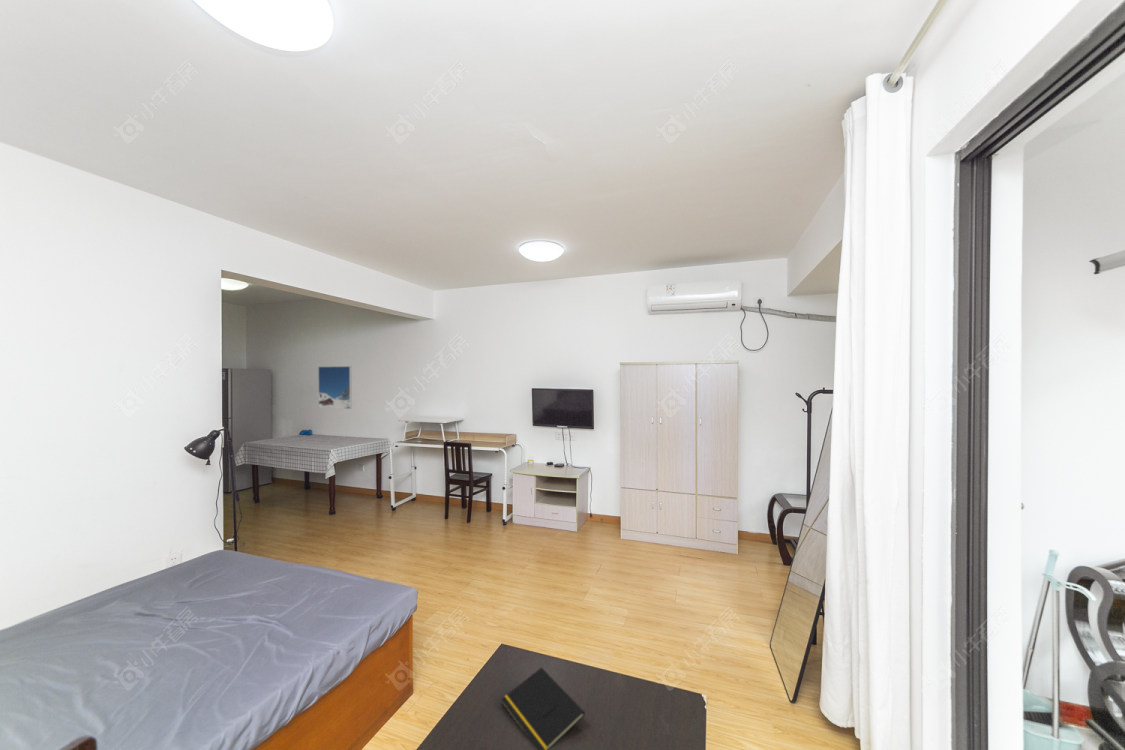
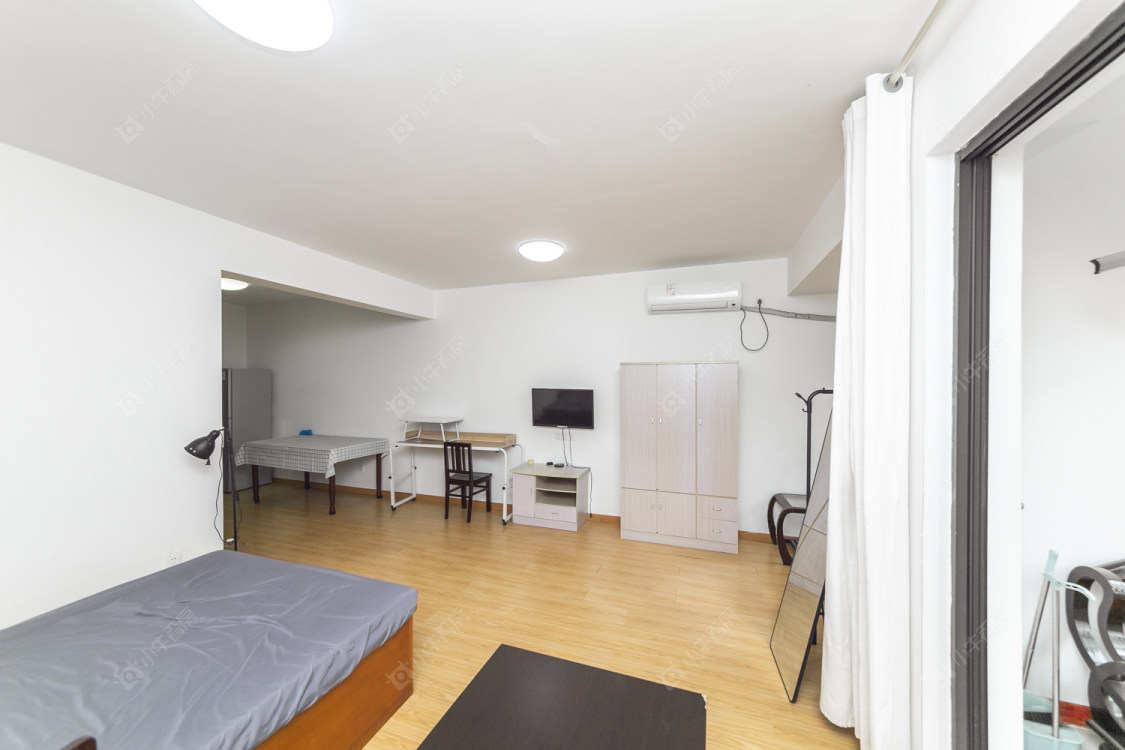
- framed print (334, 387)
- notepad (541, 707)
